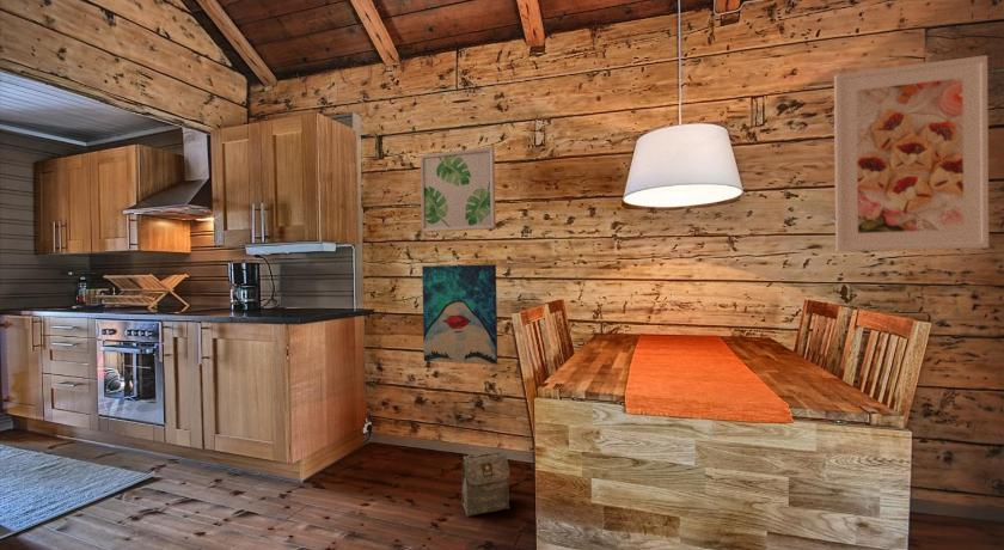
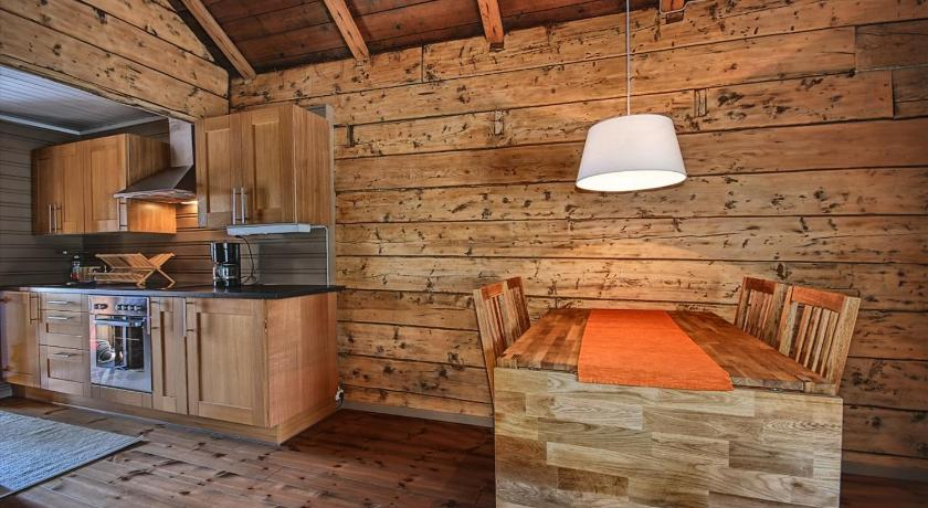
- wall art (459, 313)
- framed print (907, 158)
- wall art (457, 190)
- bag (485, 479)
